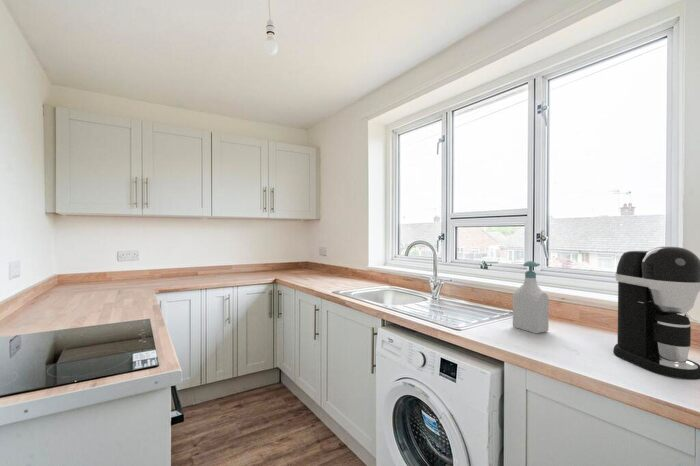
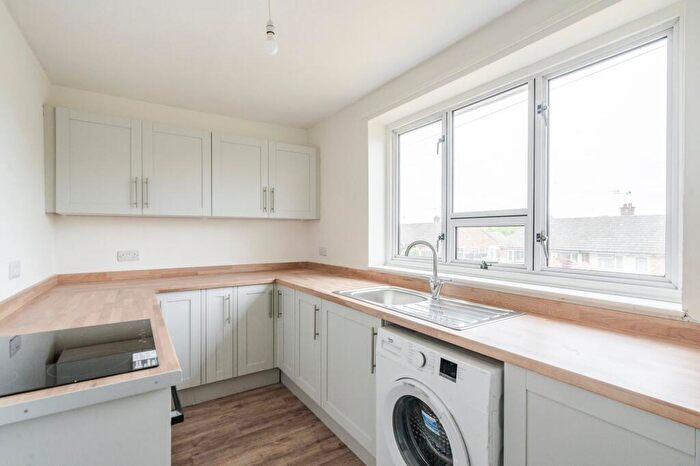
- soap bottle (531, 294)
- coffee maker (655, 304)
